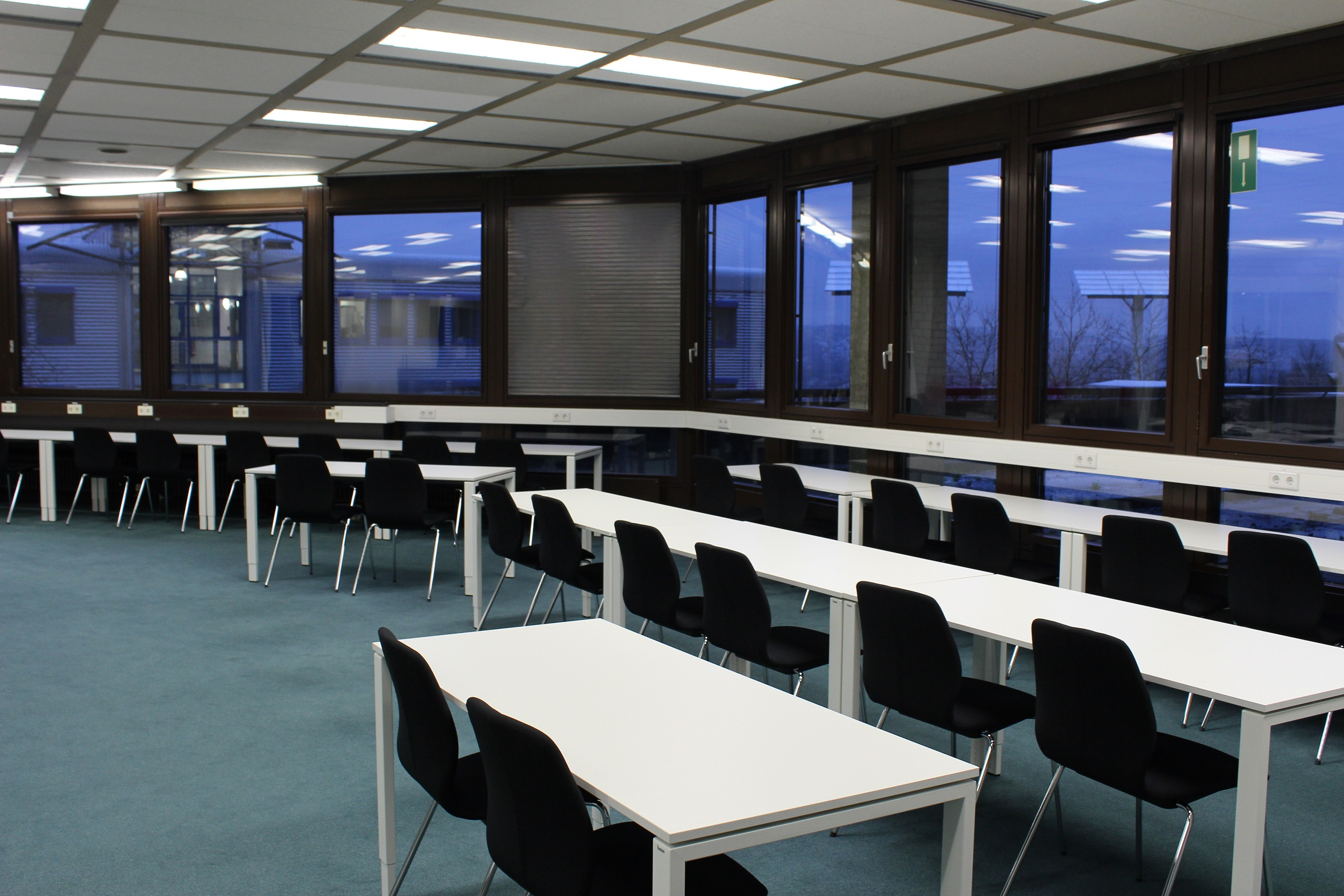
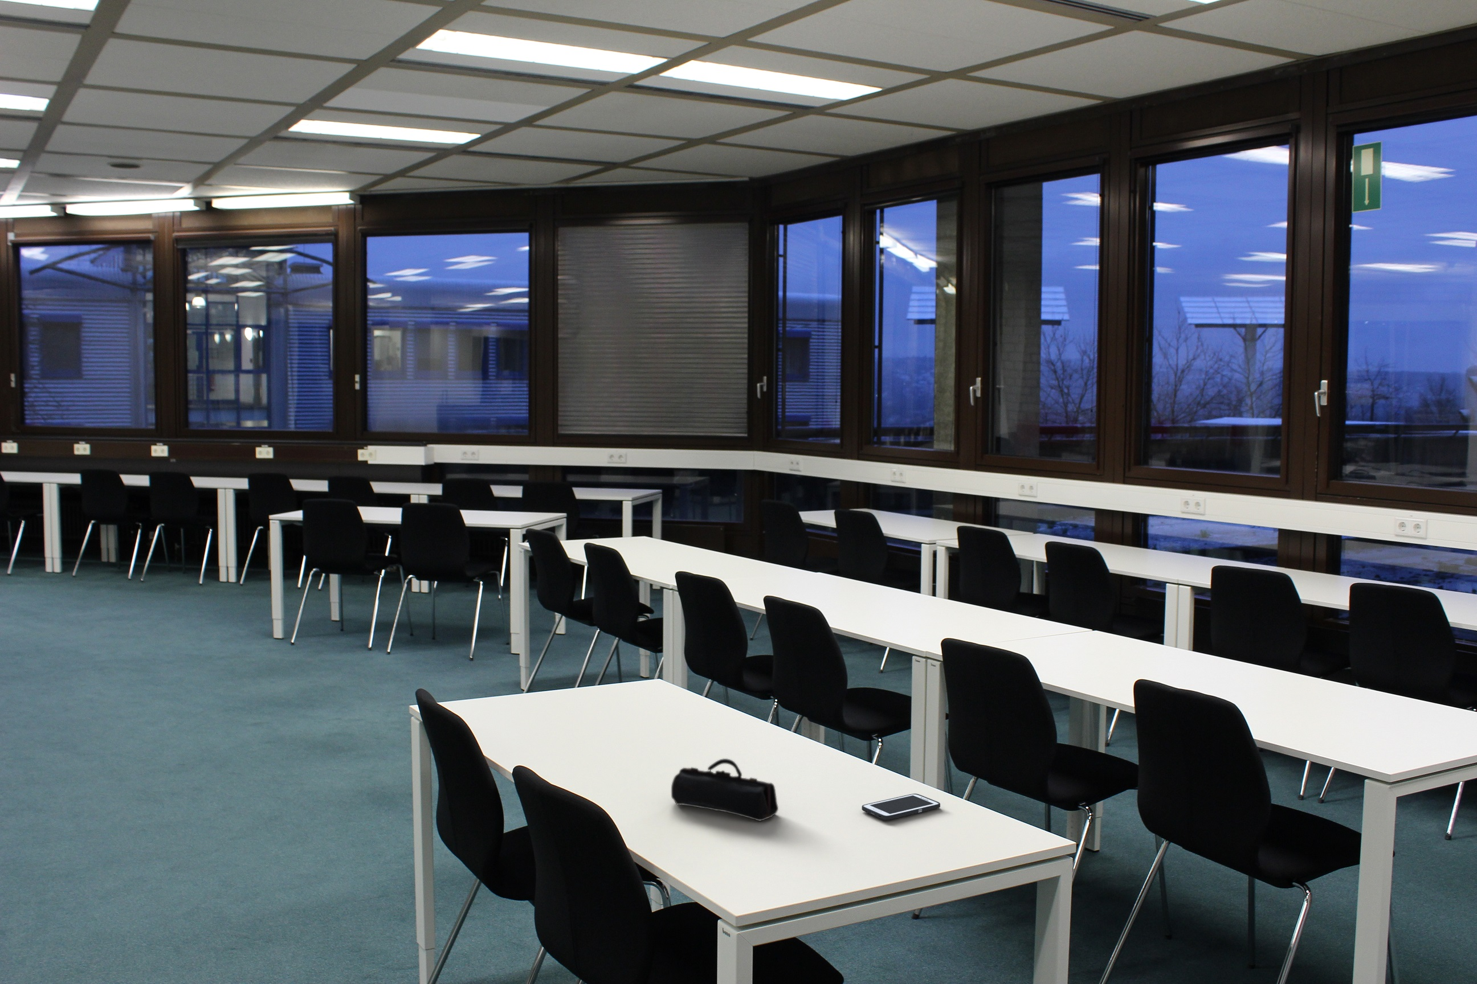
+ cell phone (901, 806)
+ pencil case (723, 783)
